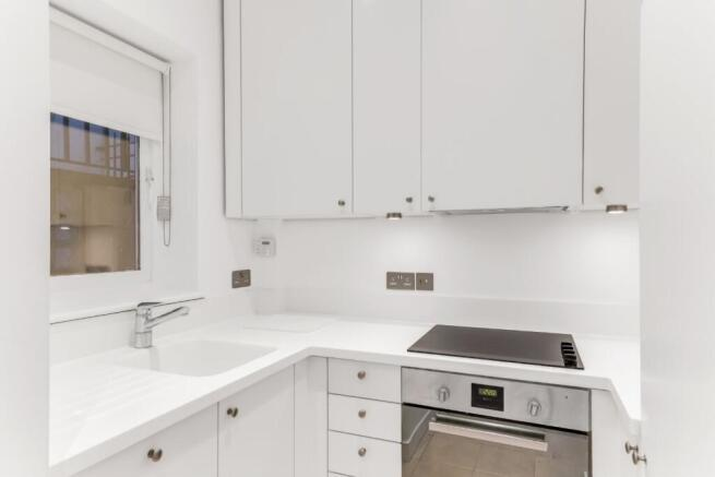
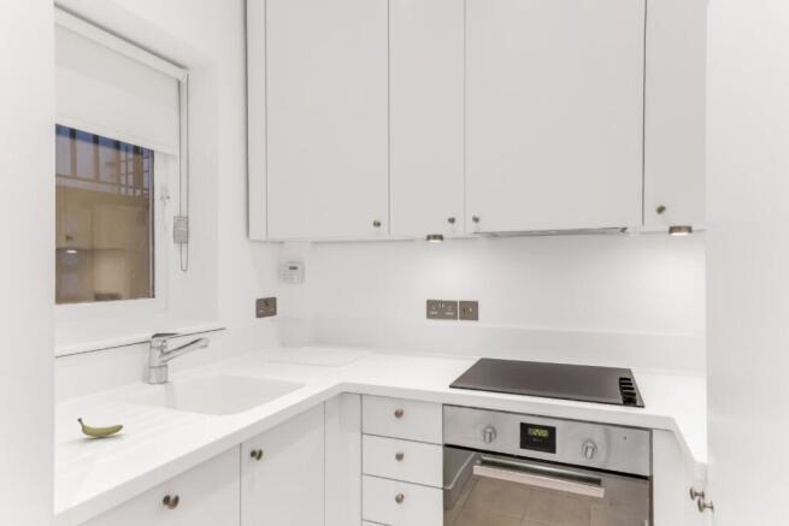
+ banana (100, 427)
